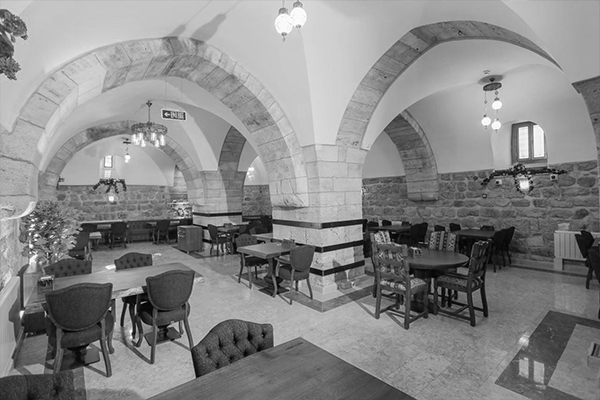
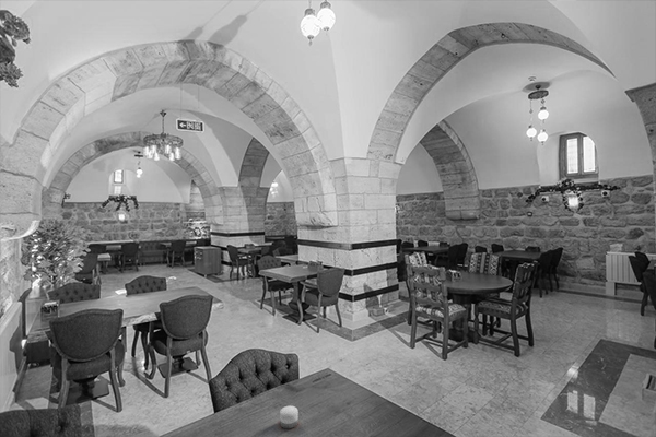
+ candle (289, 410)
